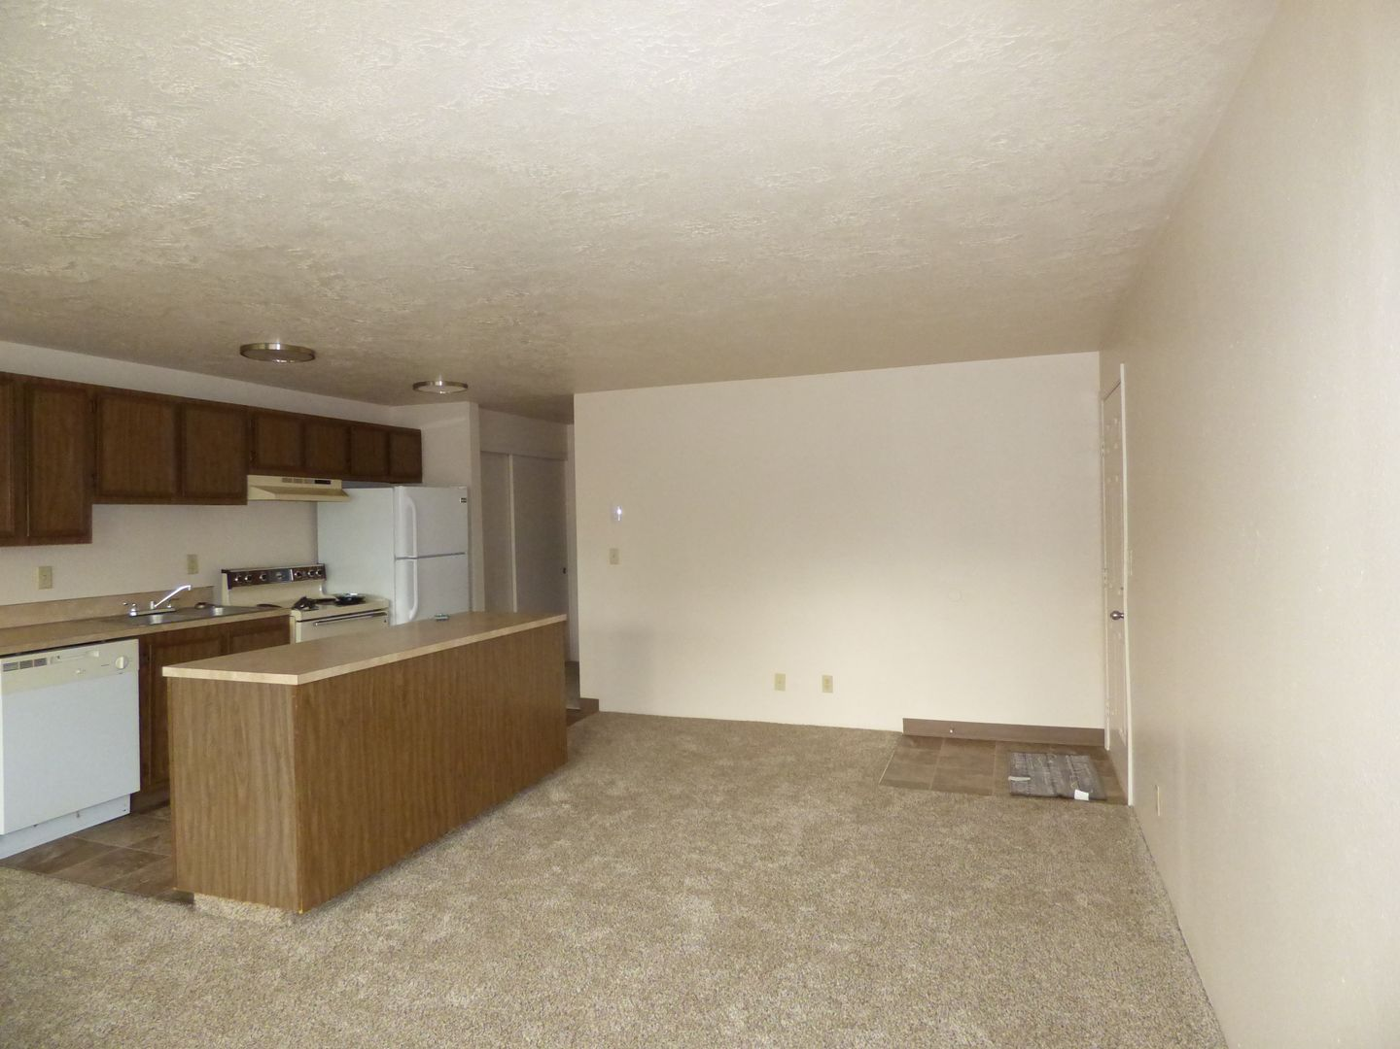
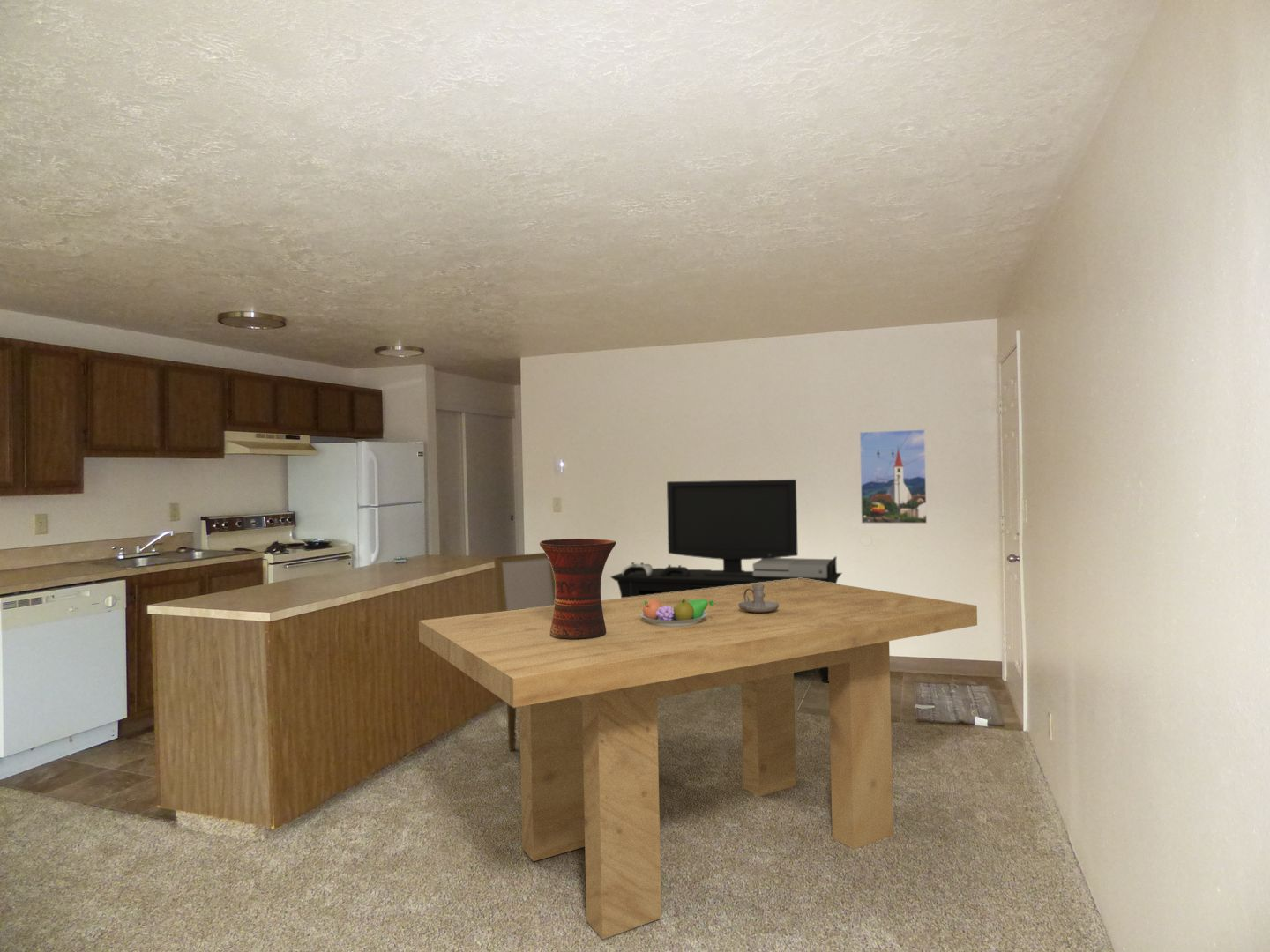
+ candle holder (756, 597)
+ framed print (893, 477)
+ media console (725, 573)
+ dining chair (549, 606)
+ fruit bowl (676, 607)
+ dining table (684, 693)
+ vase (579, 586)
